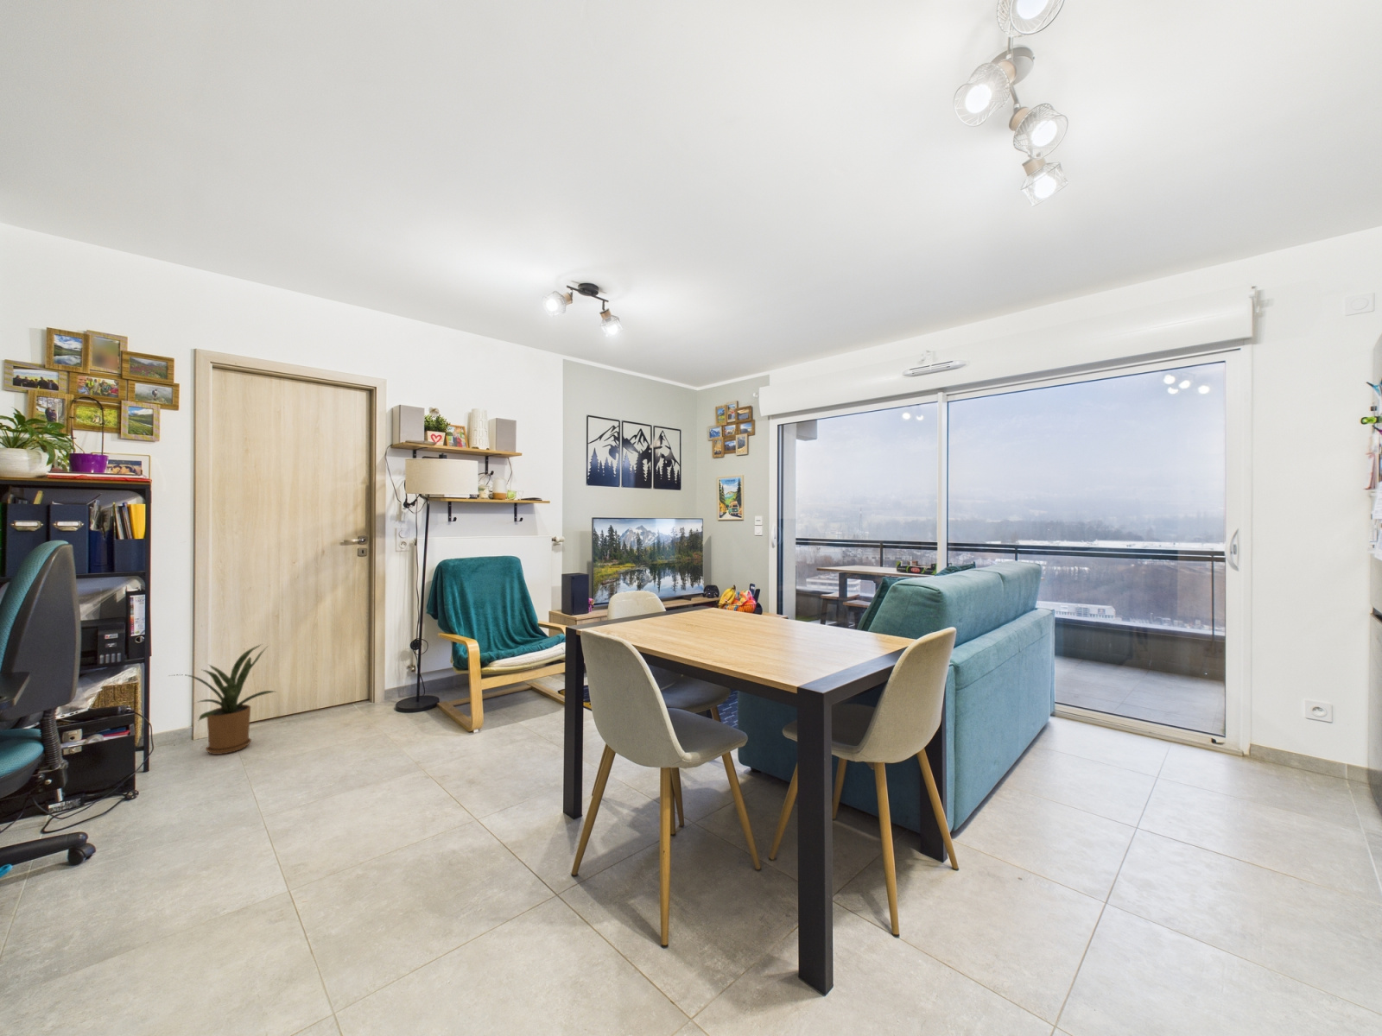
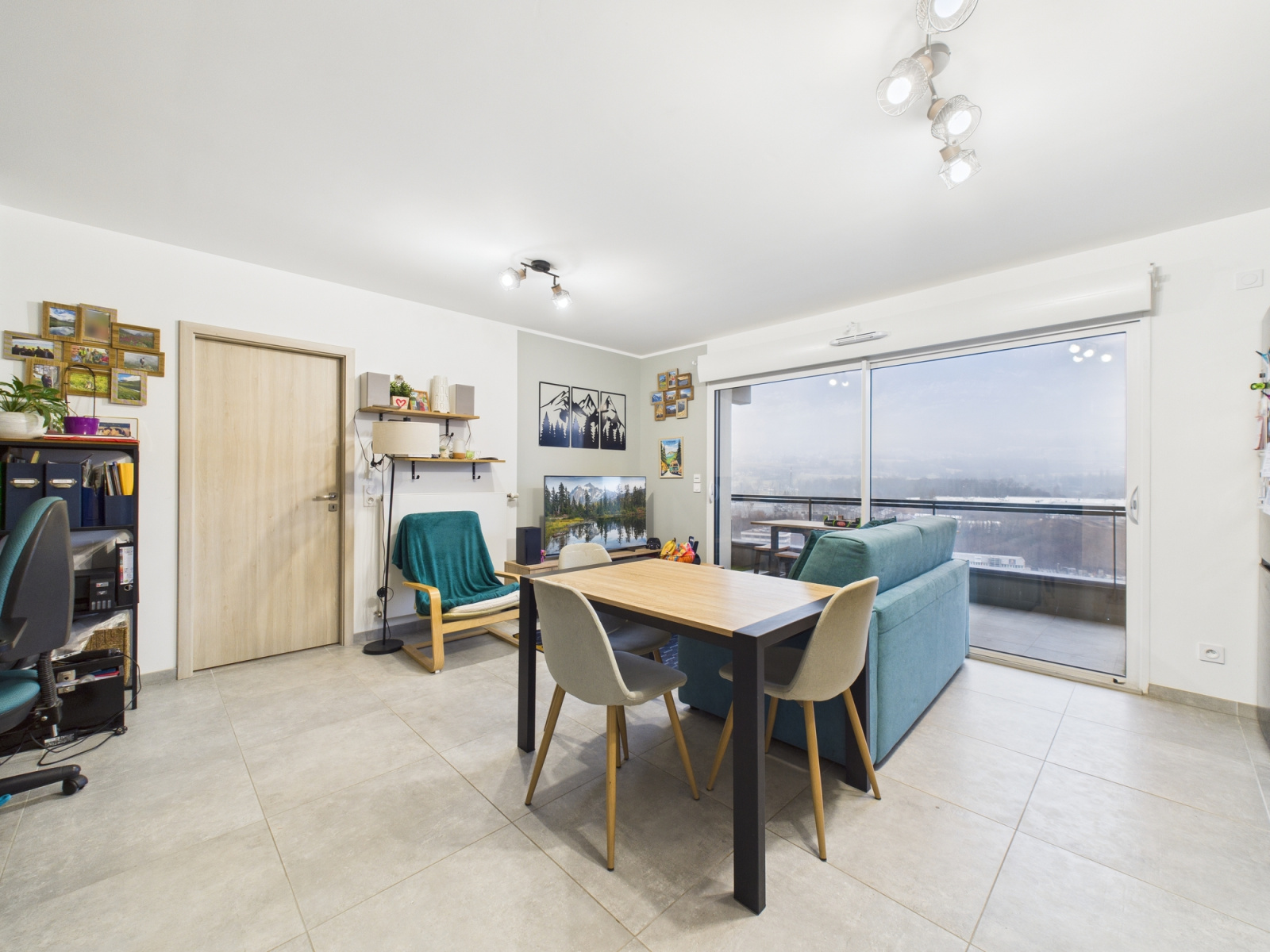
- house plant (225, 699)
